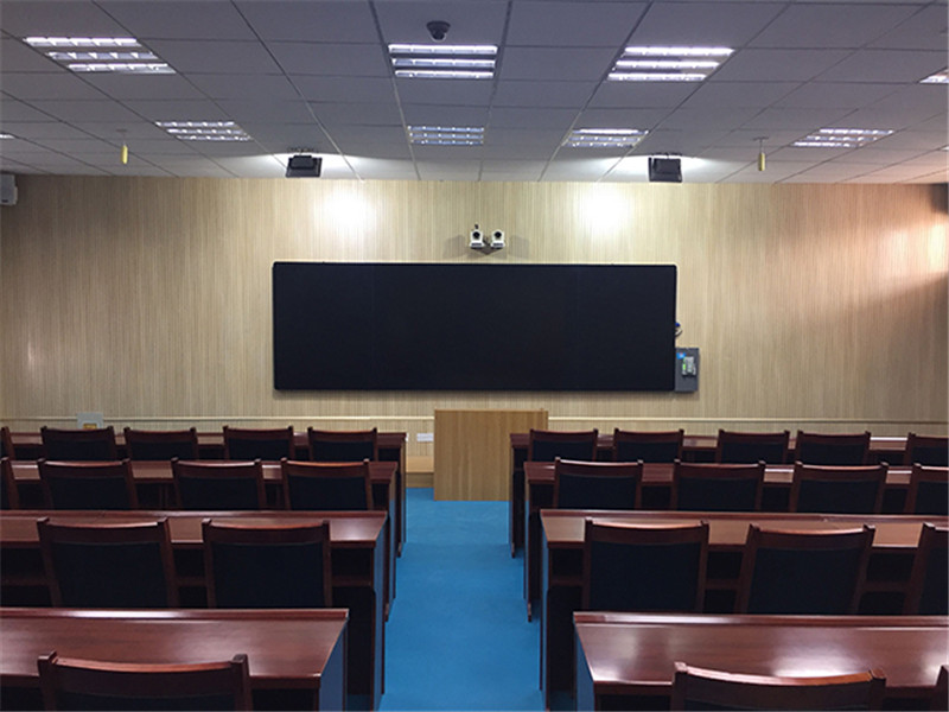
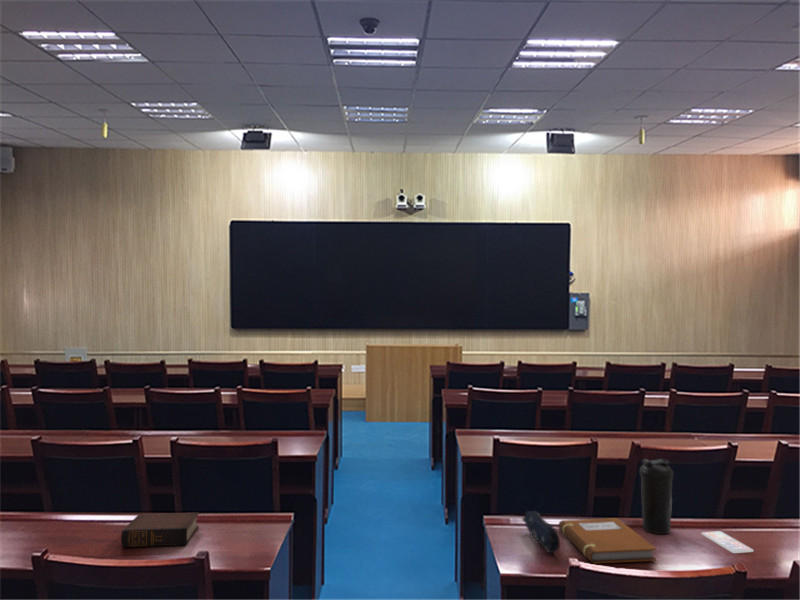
+ book (161, 529)
+ pencil case (541, 531)
+ water bottle (656, 494)
+ notebook (603, 538)
+ smartphone (726, 541)
